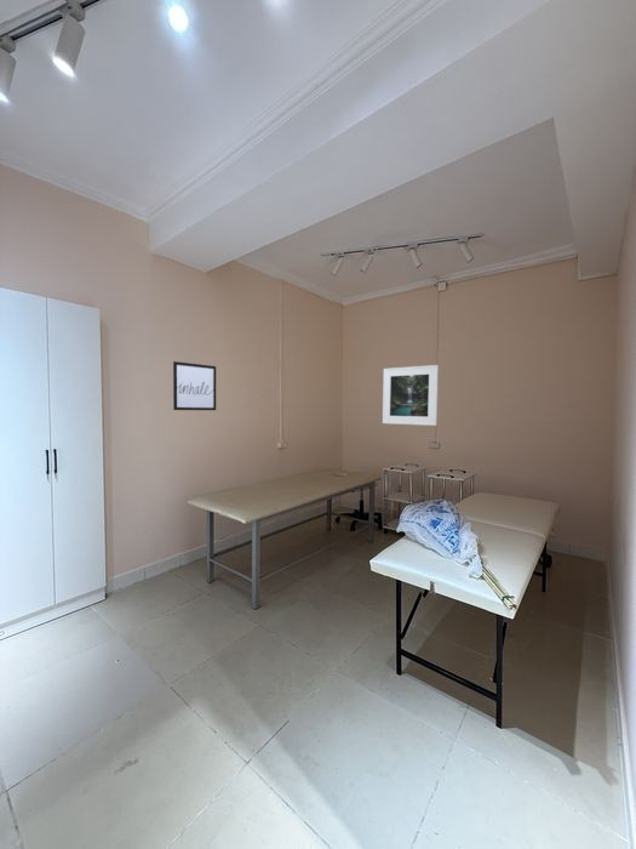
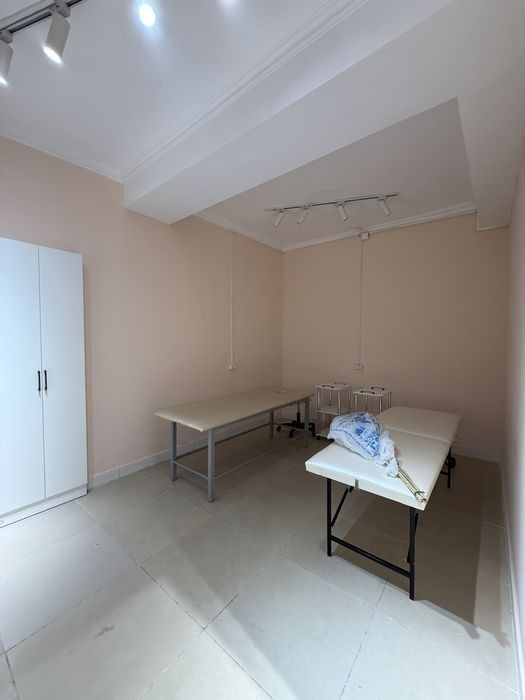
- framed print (408, 395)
- wall art (195, 387)
